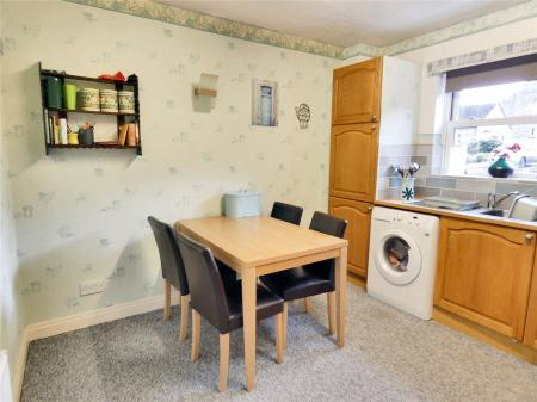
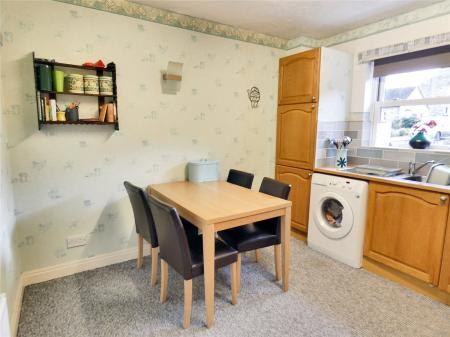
- wall art (265, 103)
